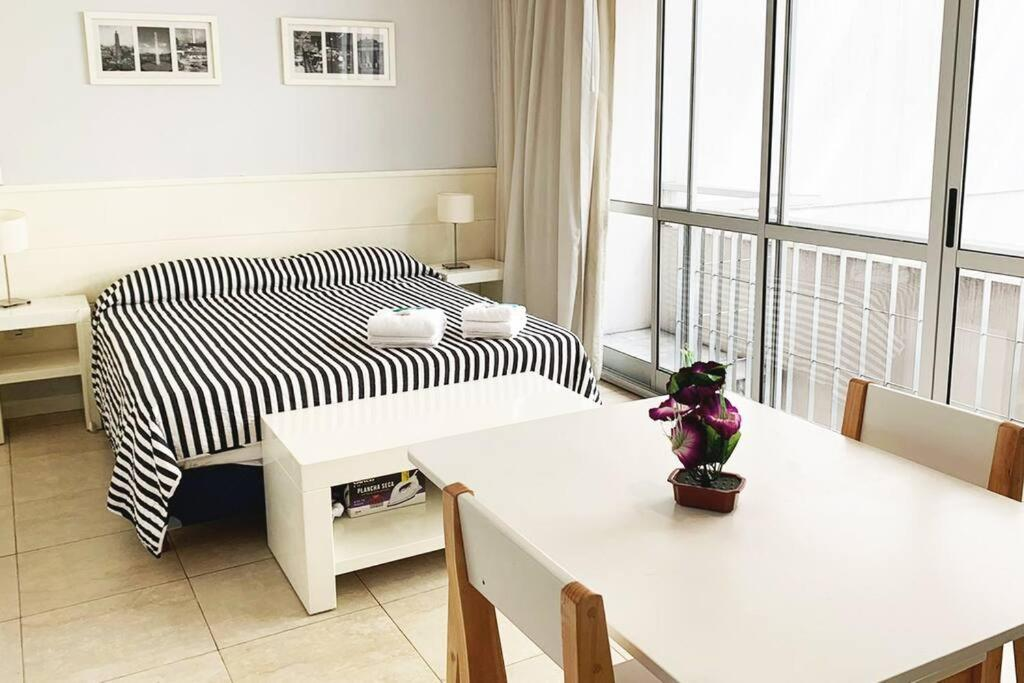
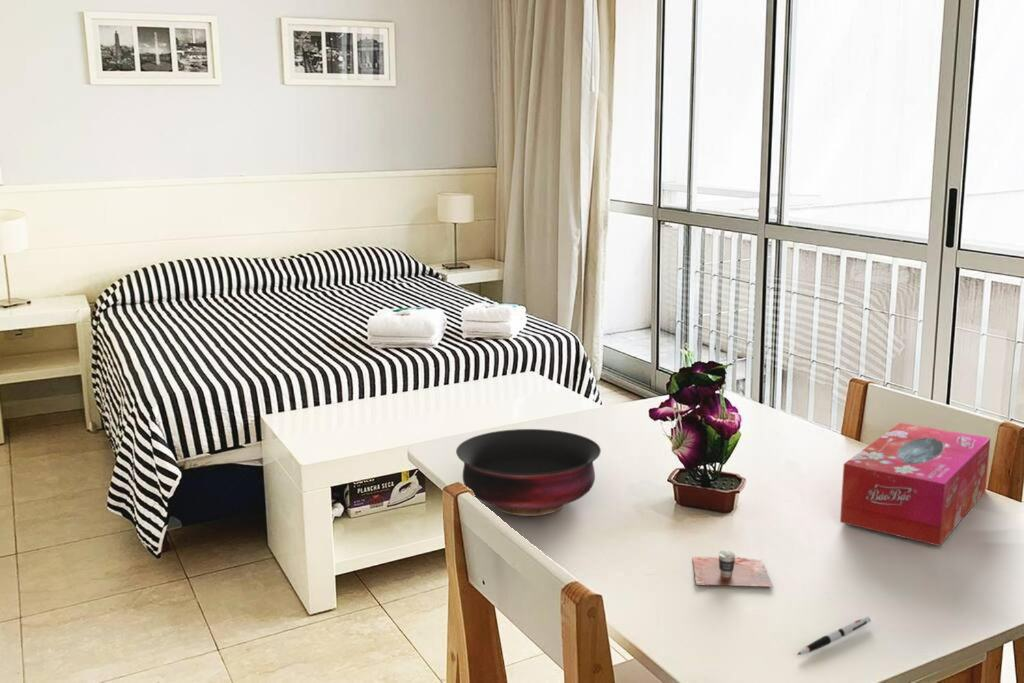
+ cup (731, 561)
+ pen (834, 636)
+ tissue box (917, 478)
+ bowl (528, 476)
